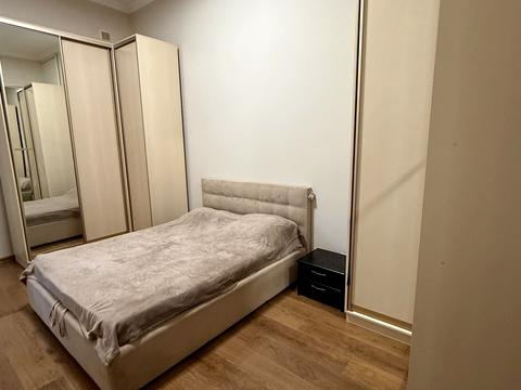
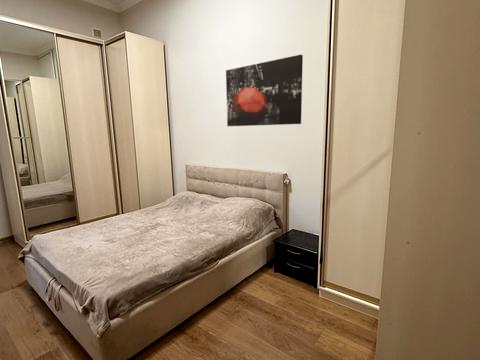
+ wall art (260, 95)
